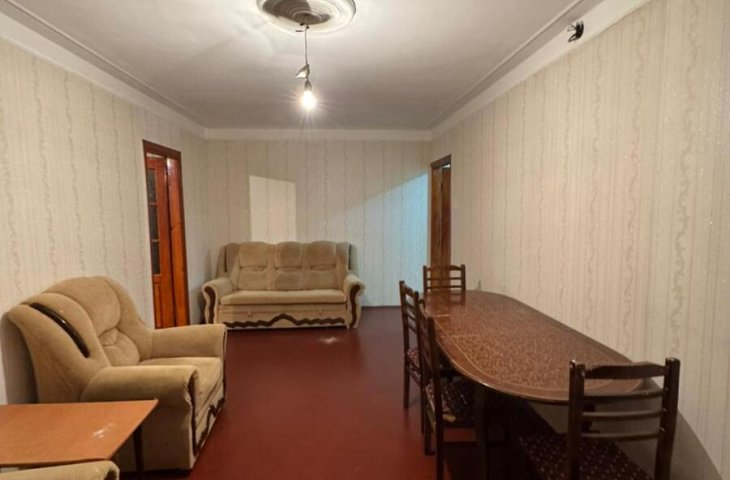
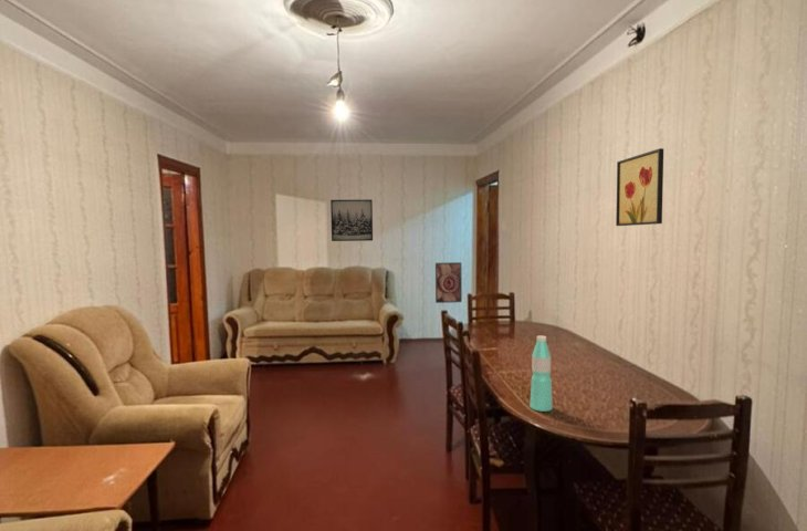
+ water bottle (541, 372)
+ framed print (448, 282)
+ wall art (639, 190)
+ wall art (352, 220)
